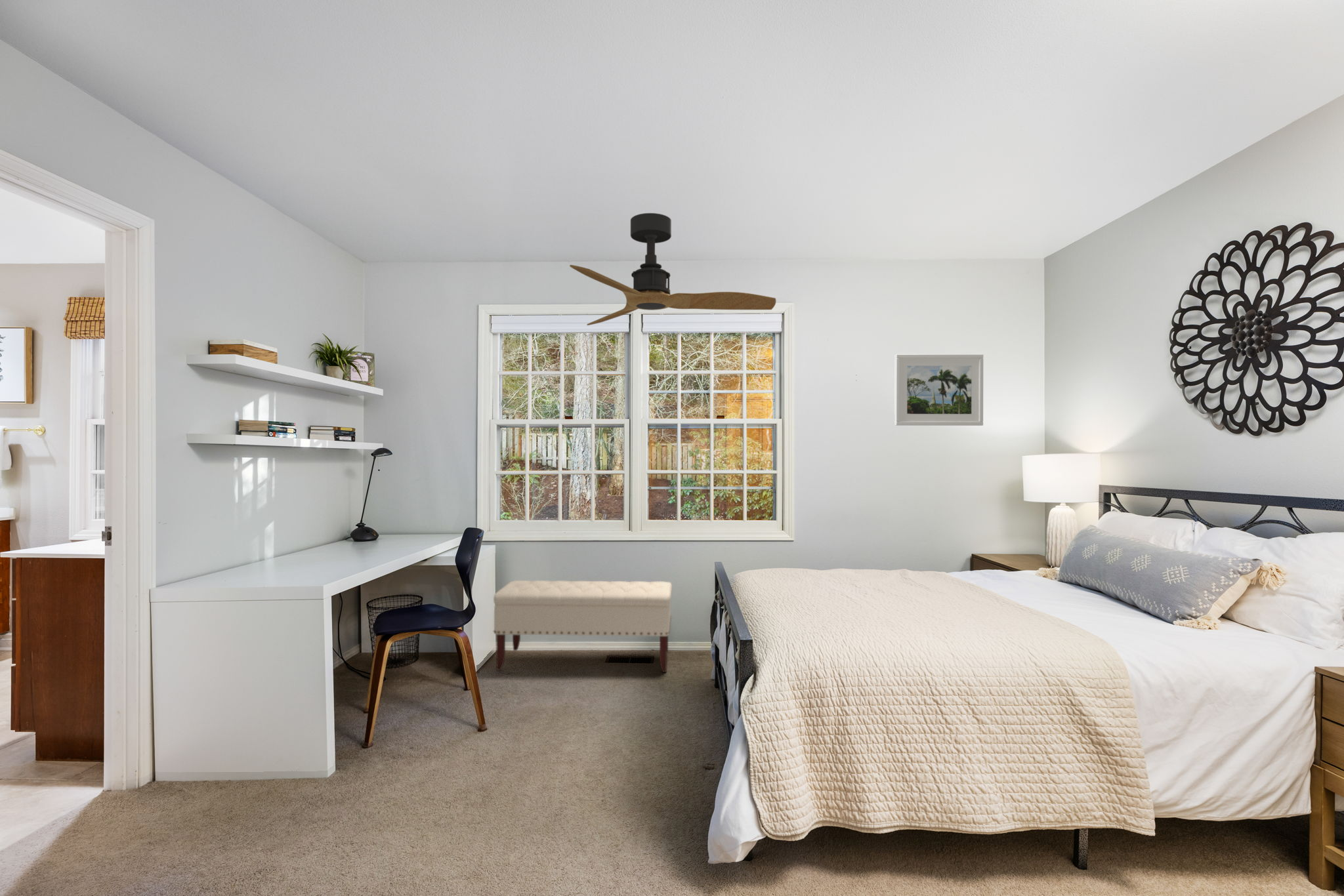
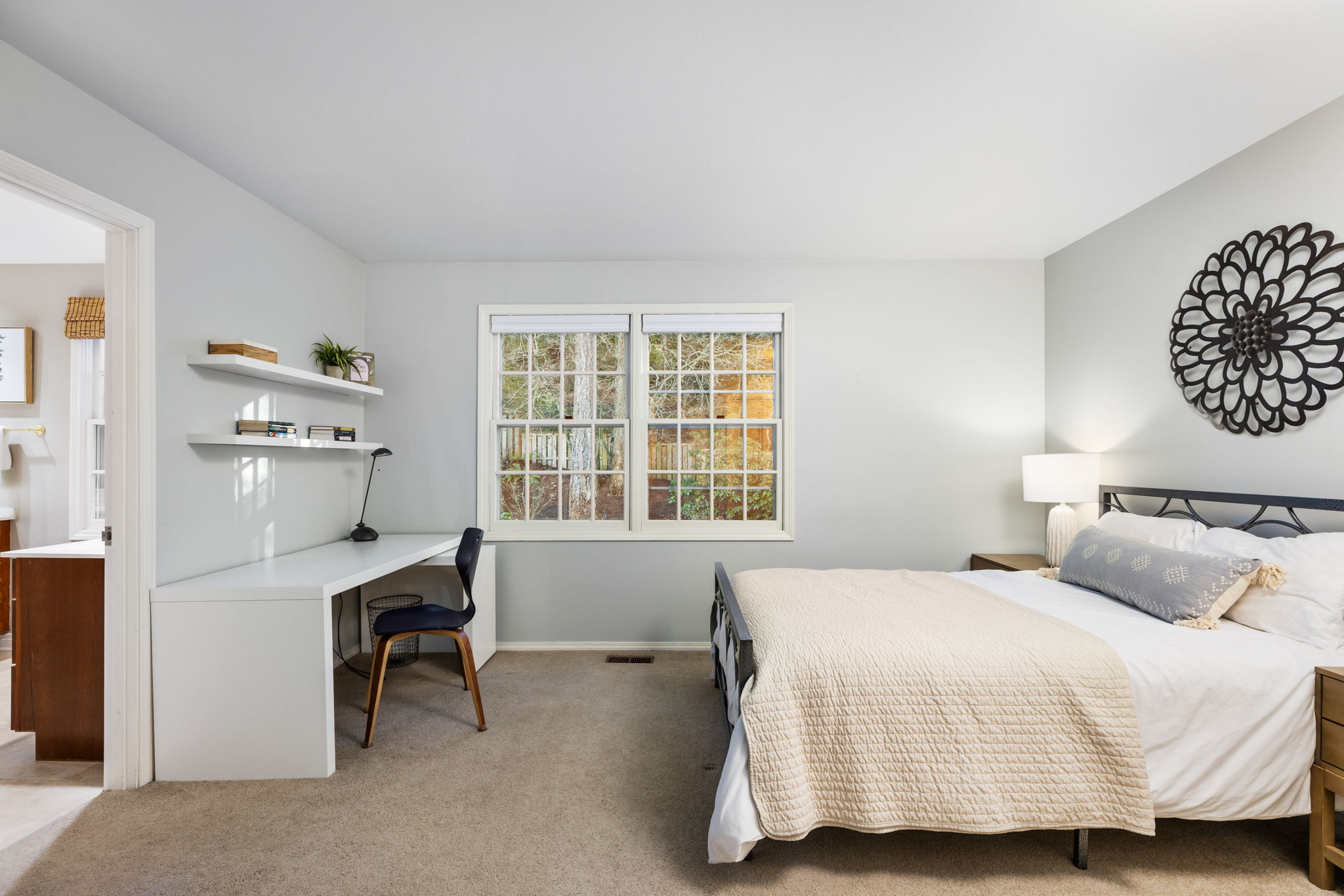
- ceiling fan (669, 273)
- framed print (938, 390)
- bench (586, 622)
